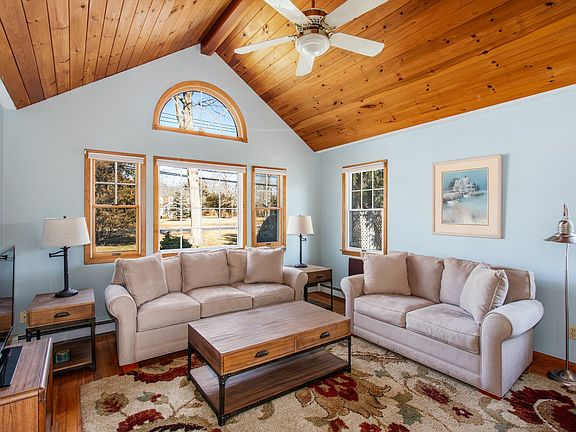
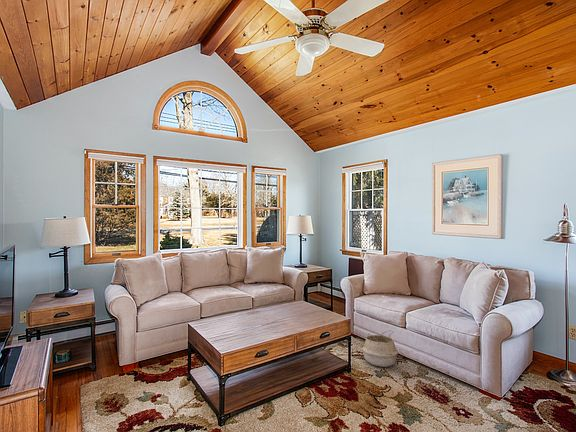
+ woven basket (380, 345)
